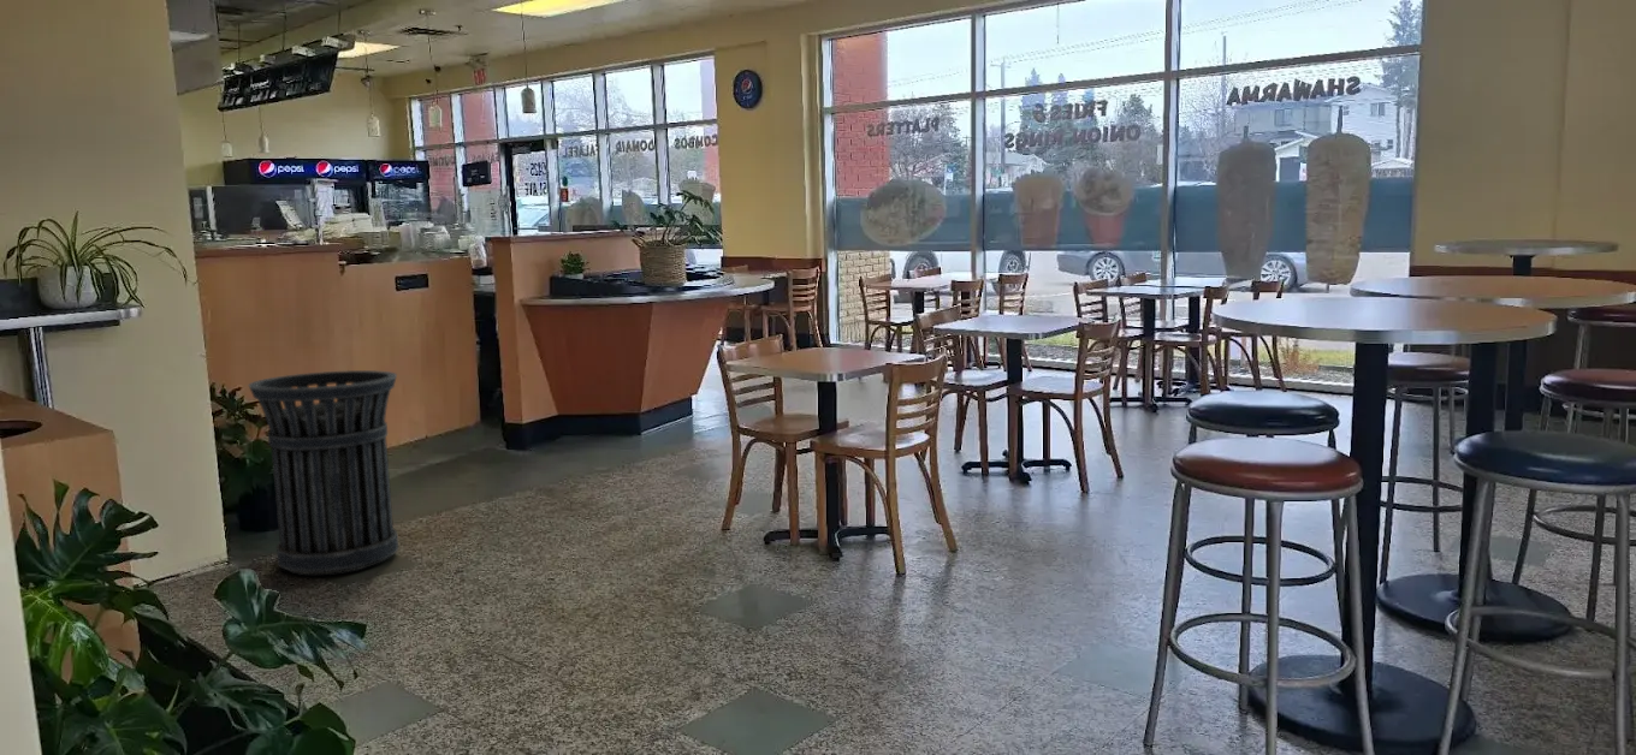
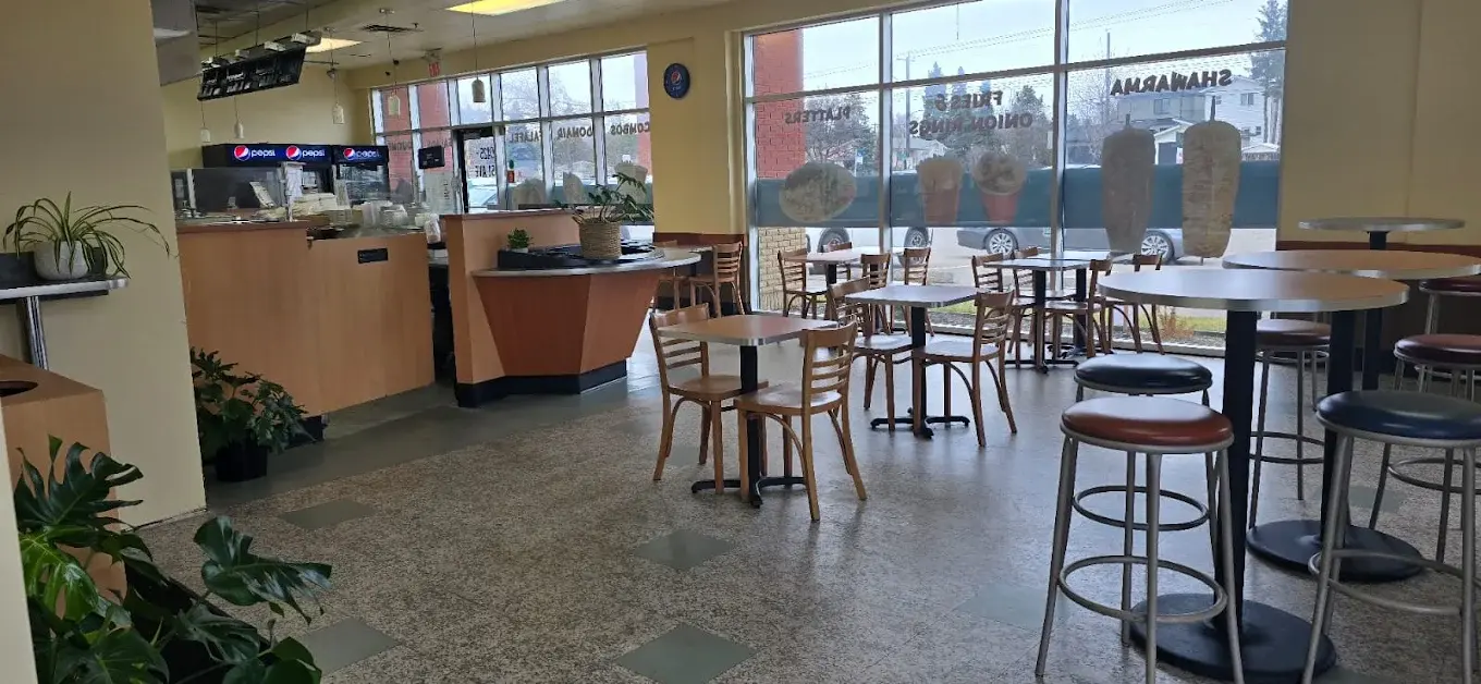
- trash can (332, 470)
